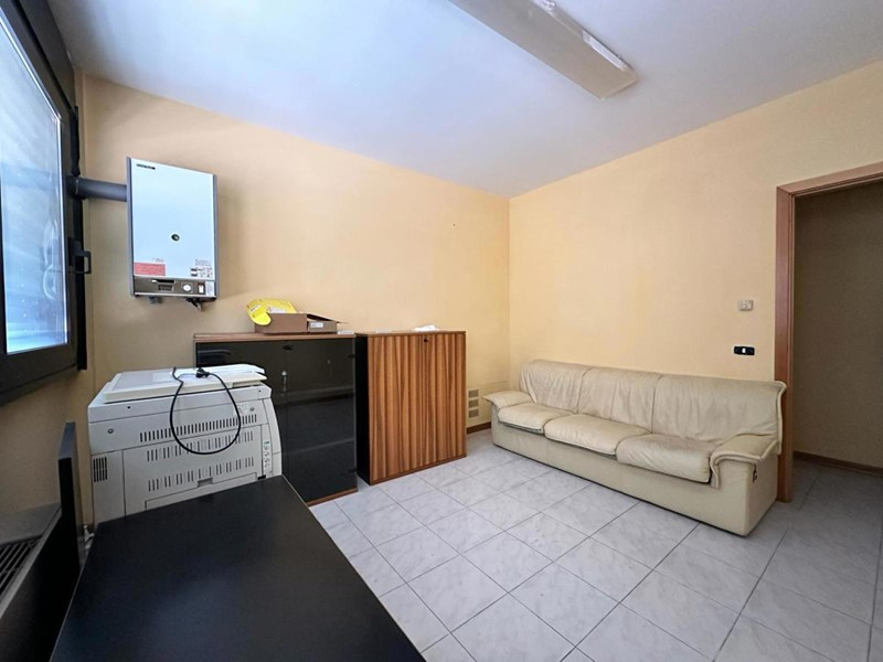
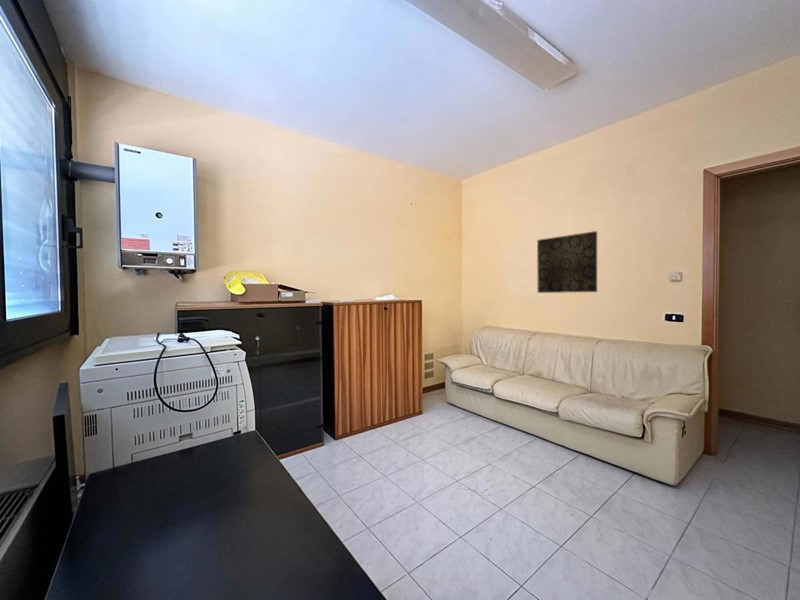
+ wall art (565, 264)
